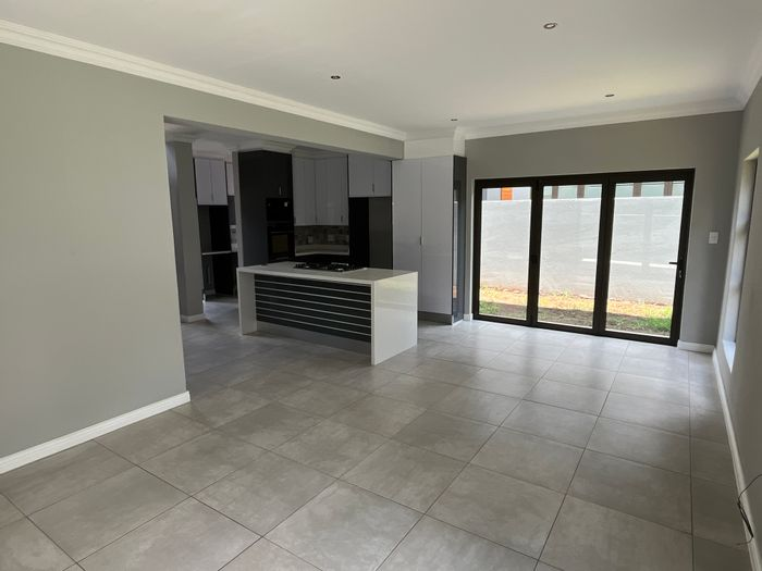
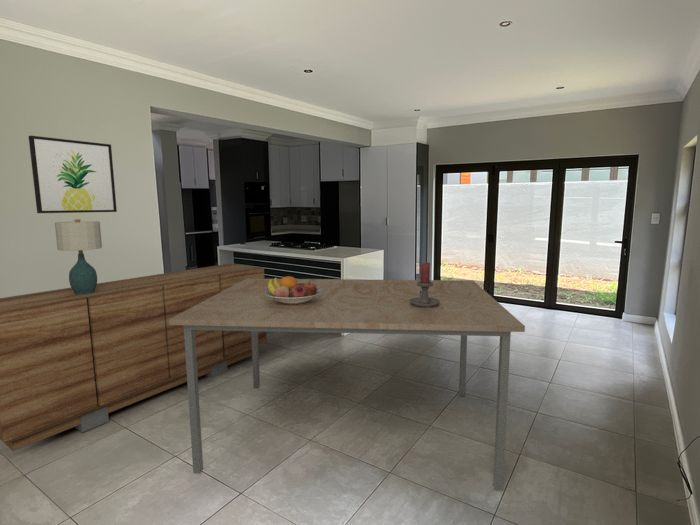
+ wall art (76, 176)
+ sideboard (148, 337)
+ table lamp (81, 256)
+ fruit bowl (293, 288)
+ candle holder (424, 282)
+ dining table (351, 332)
